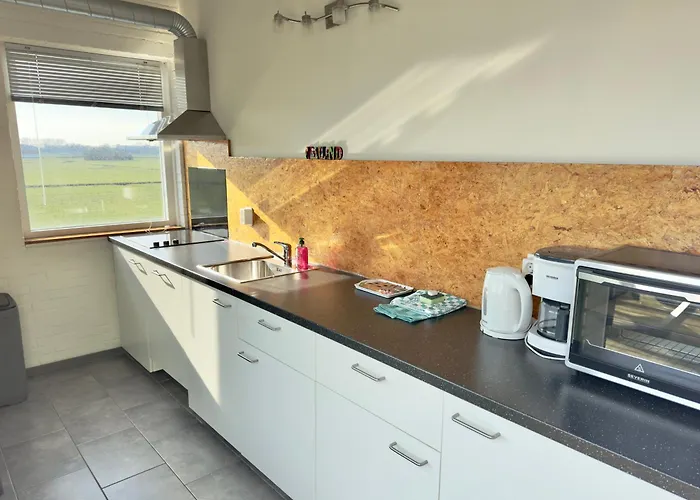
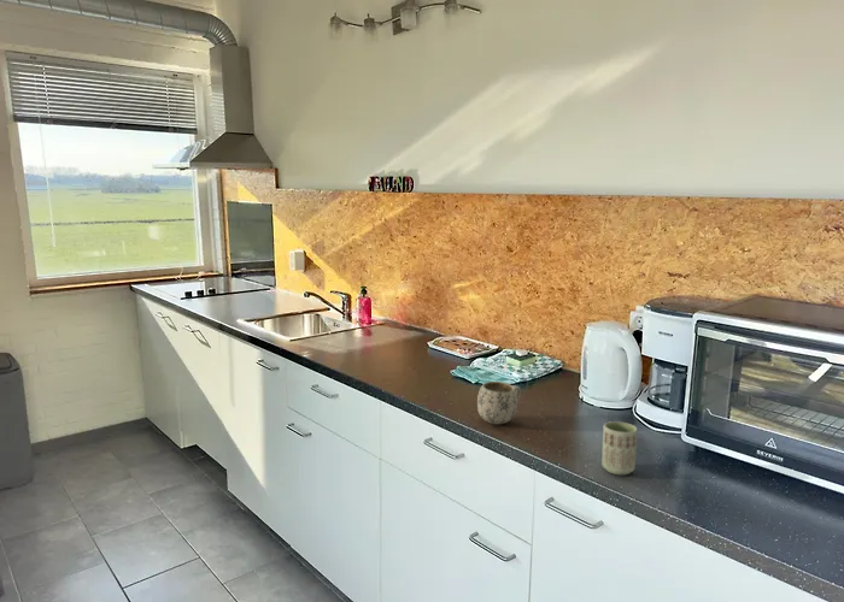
+ cup (619, 448)
+ mug (500, 402)
